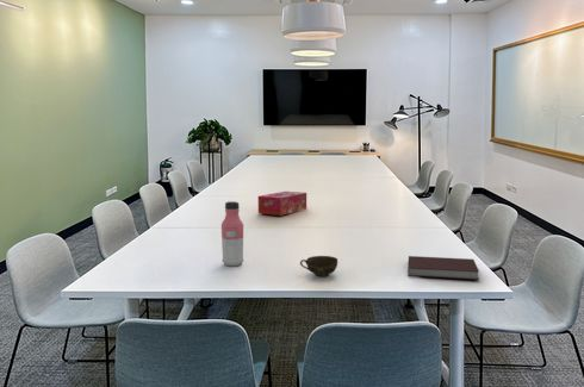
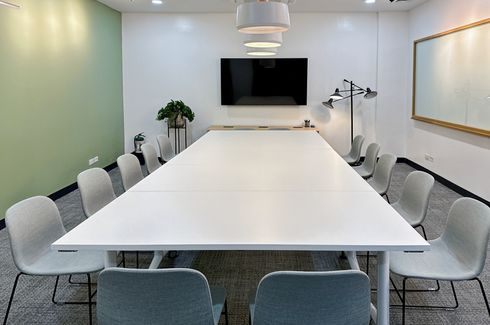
- tissue box (282, 202)
- water bottle (232, 232)
- cup (318, 267)
- notebook (441, 267)
